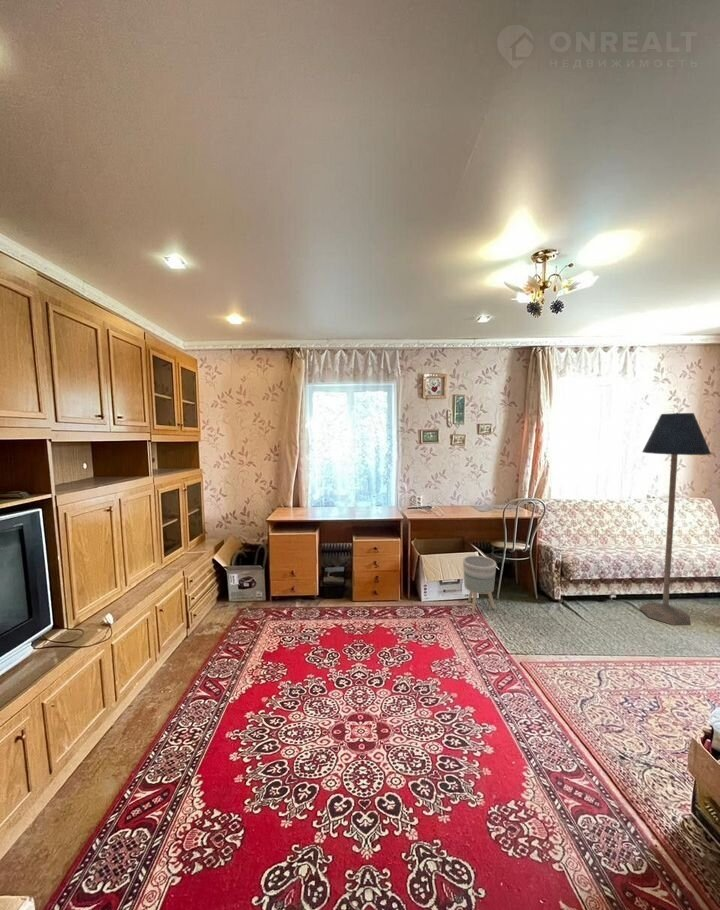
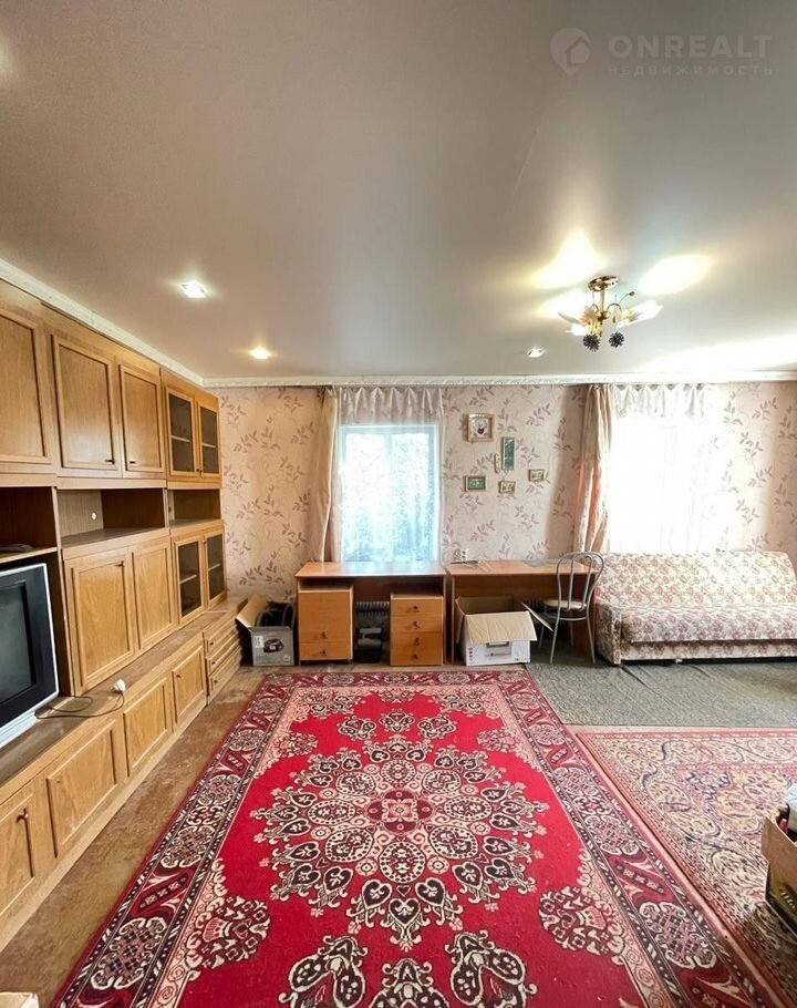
- planter (478, 584)
- floor lamp (670, 516)
